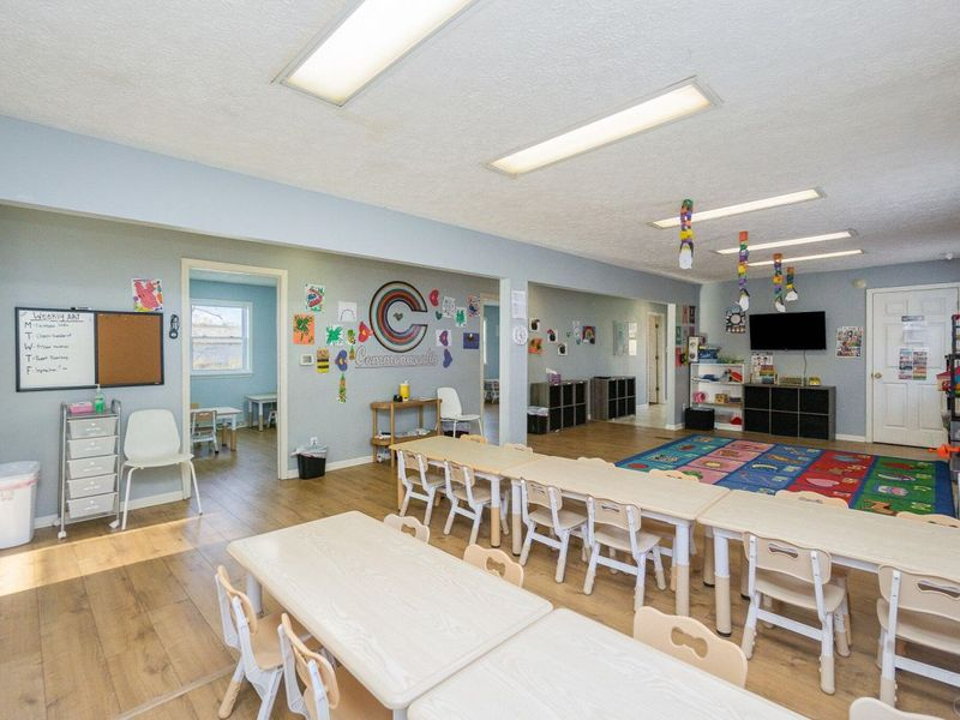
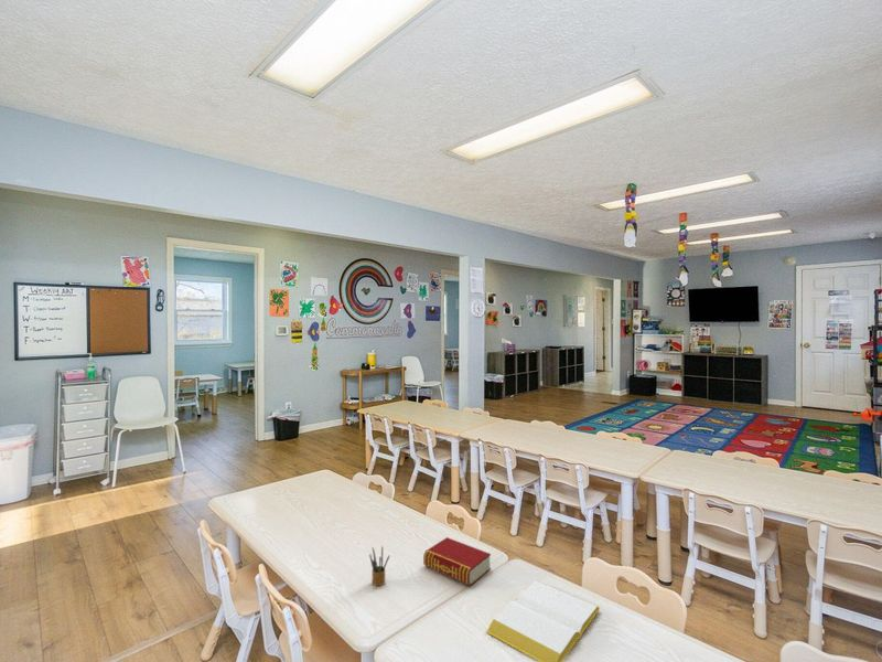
+ pencil box (379, 566)
+ book (456, 559)
+ notepad (545, 616)
